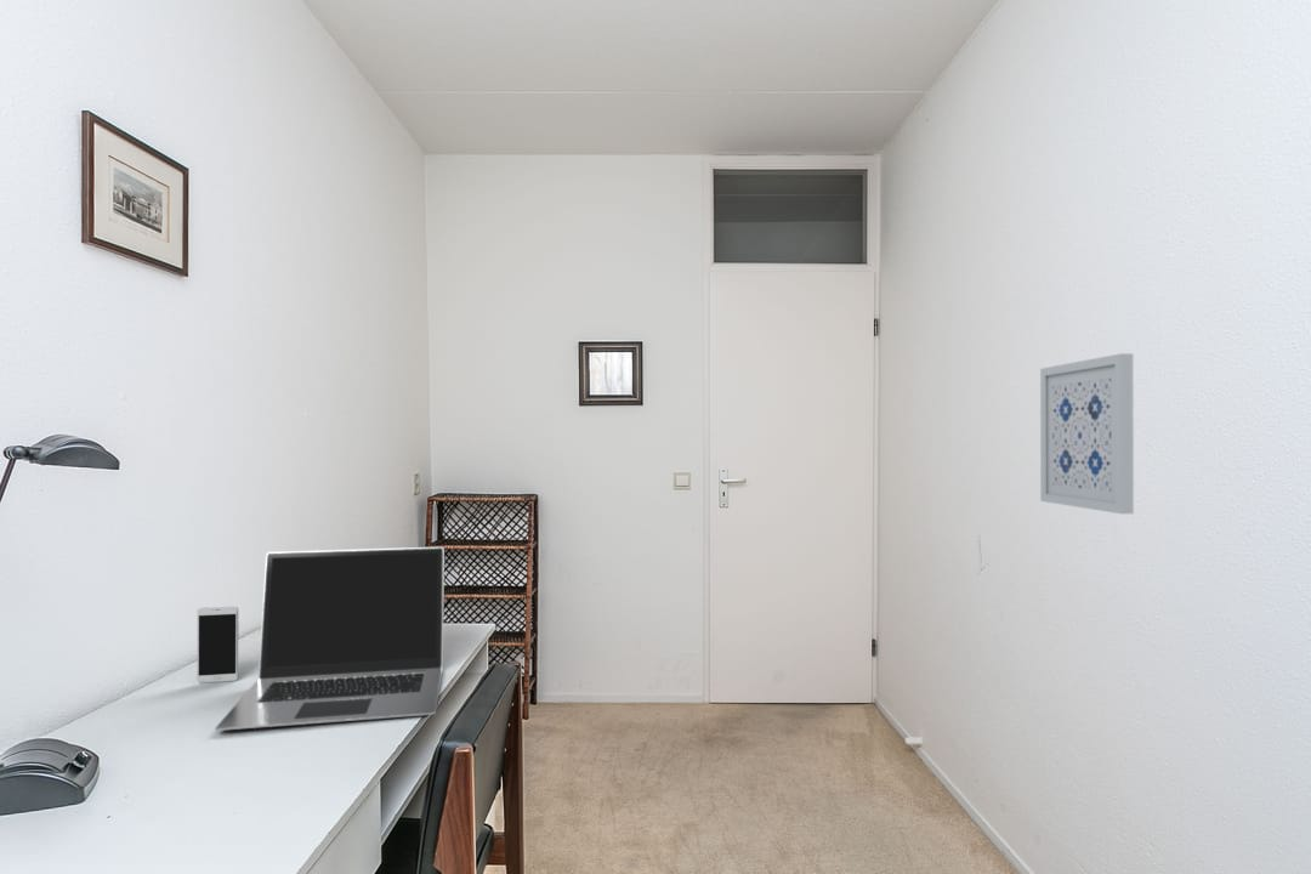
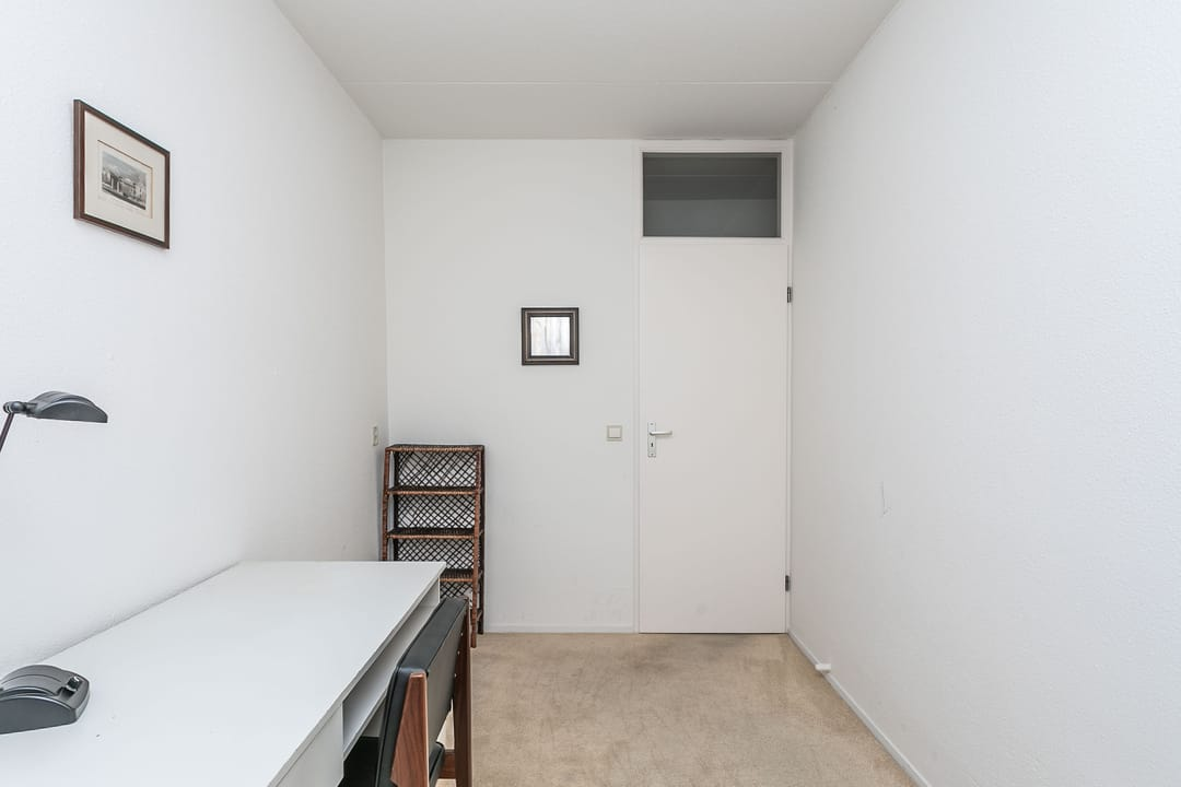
- smartphone (217, 643)
- wall art (1082, 433)
- laptop (344, 626)
